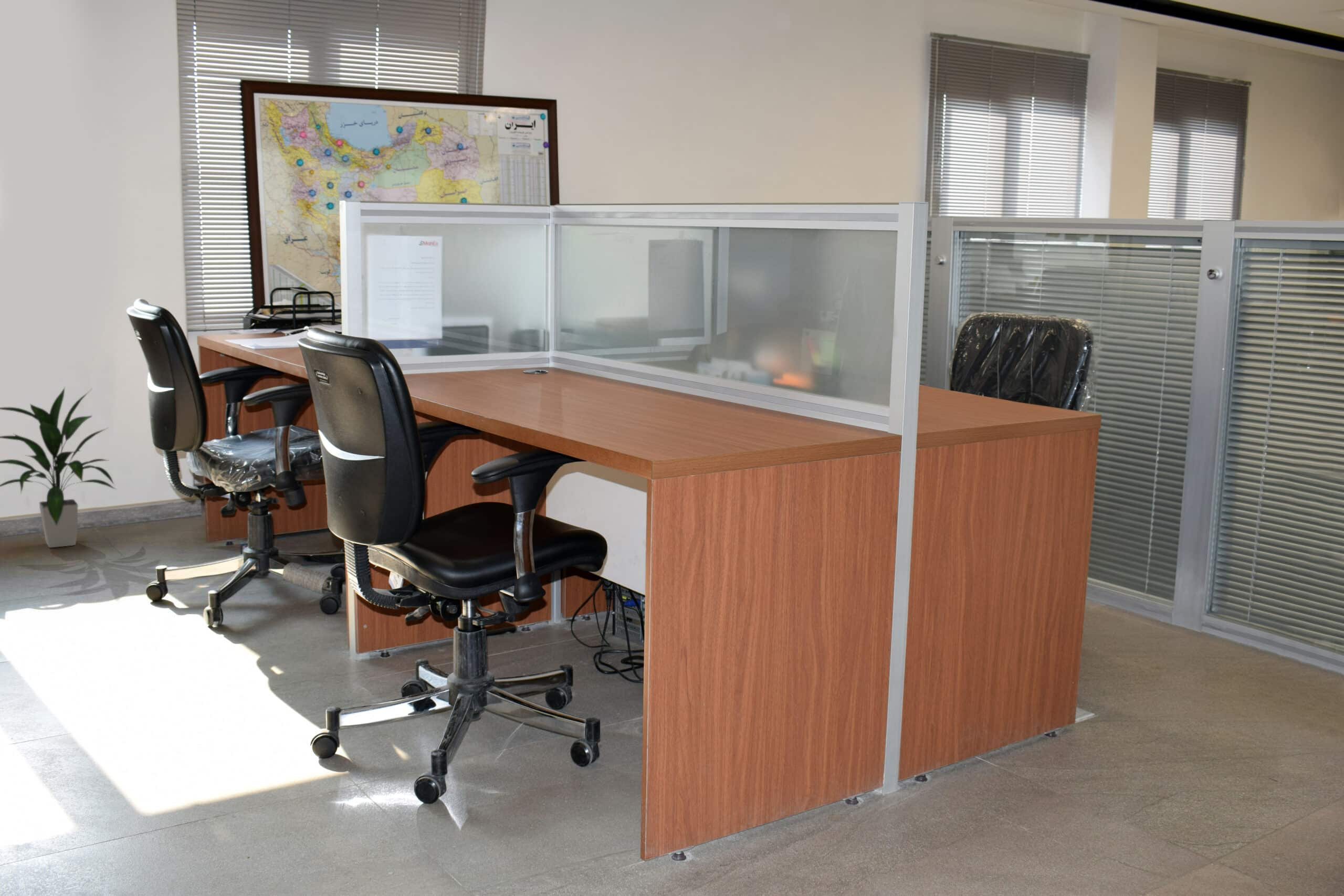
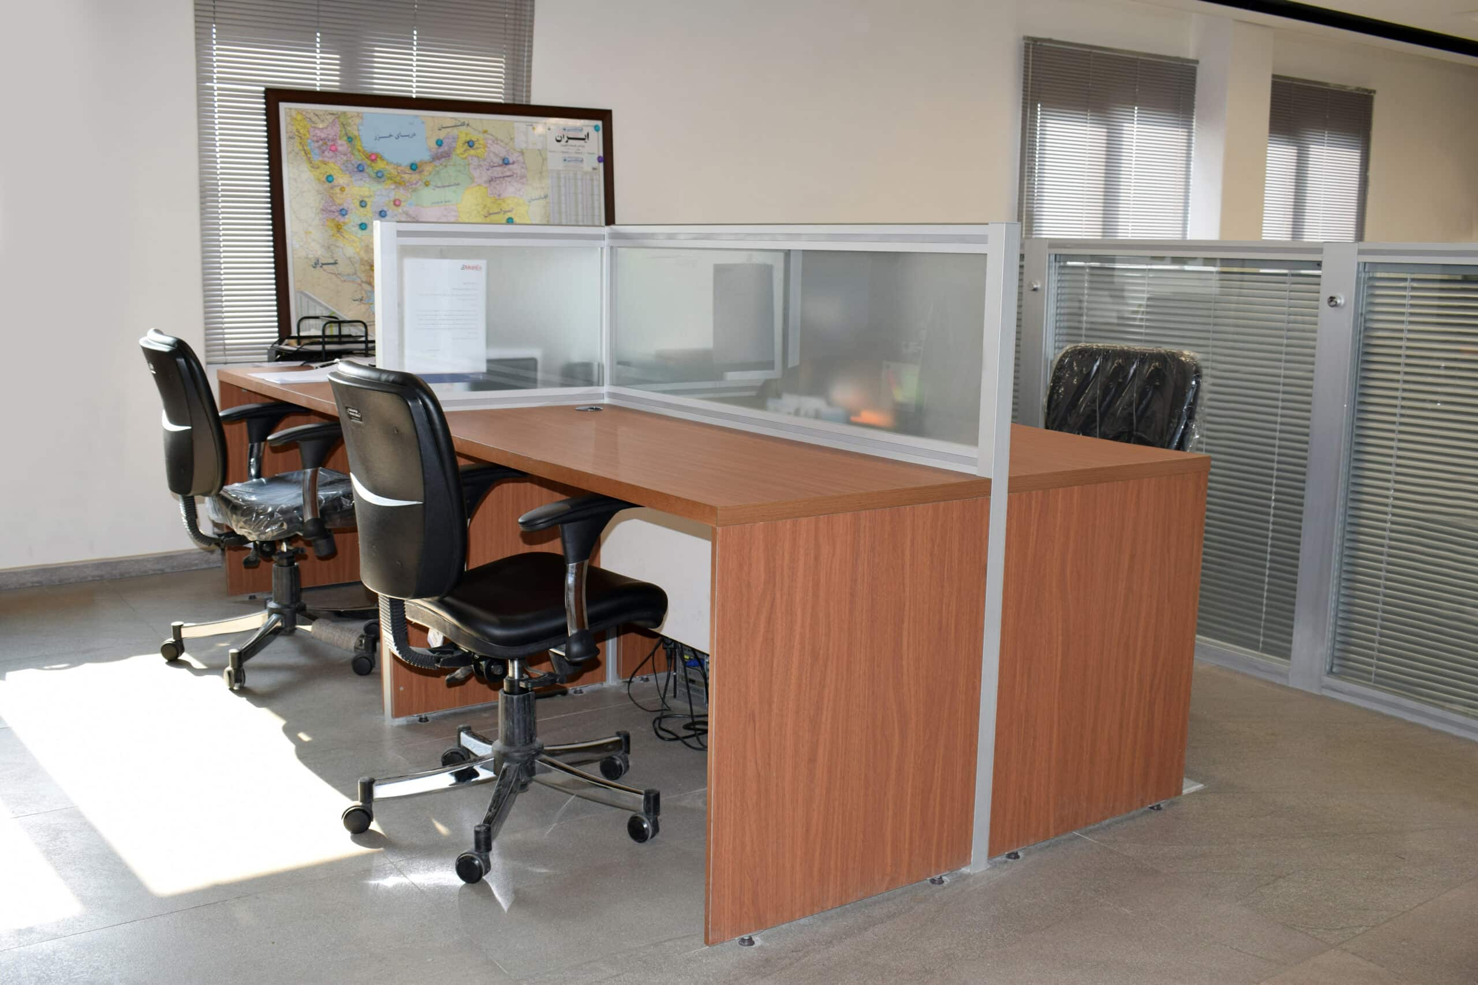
- indoor plant (53, 468)
